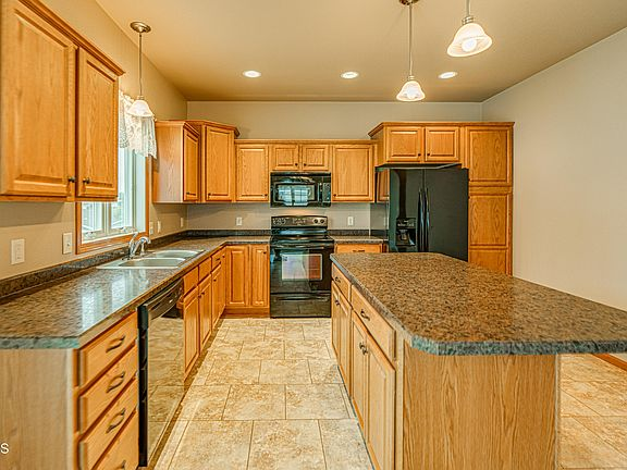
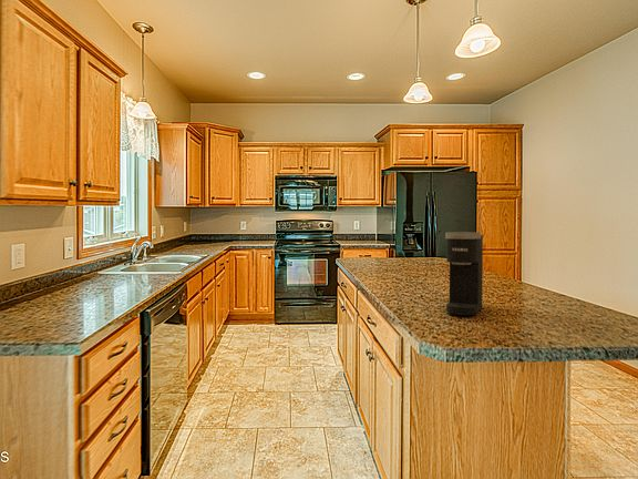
+ coffee maker (464, 271)
